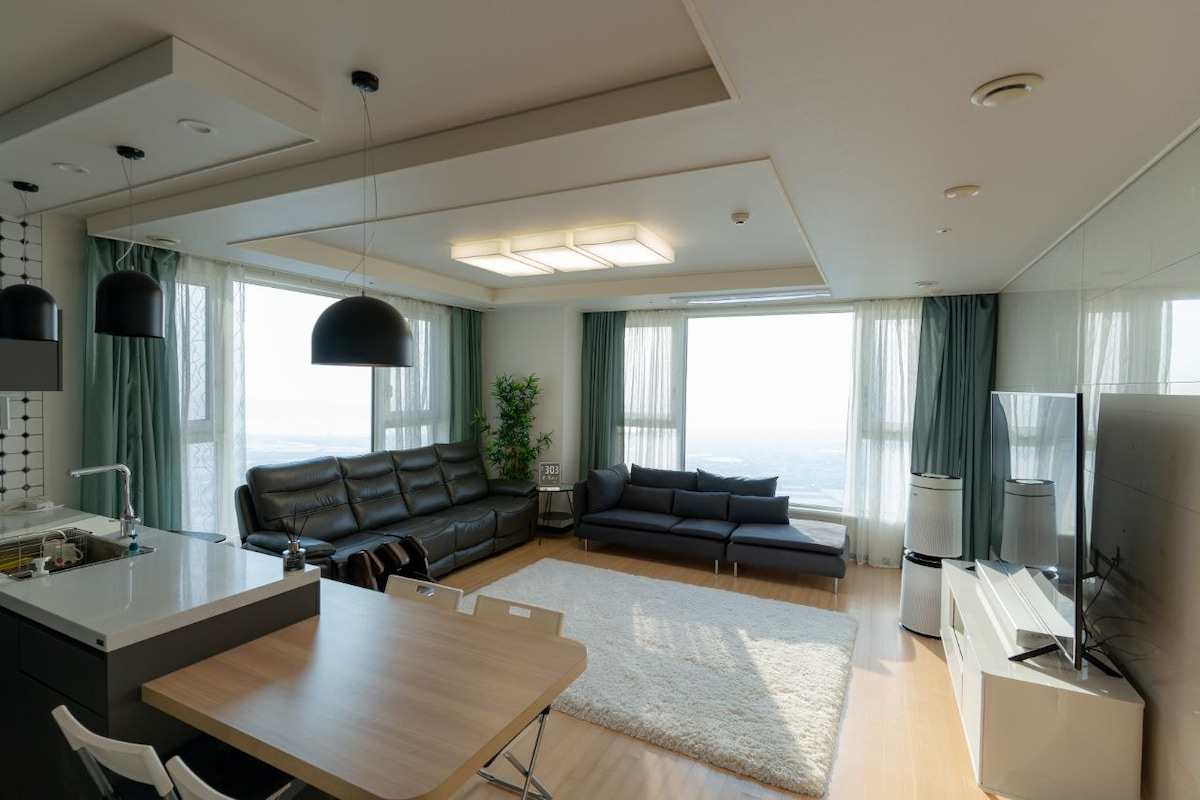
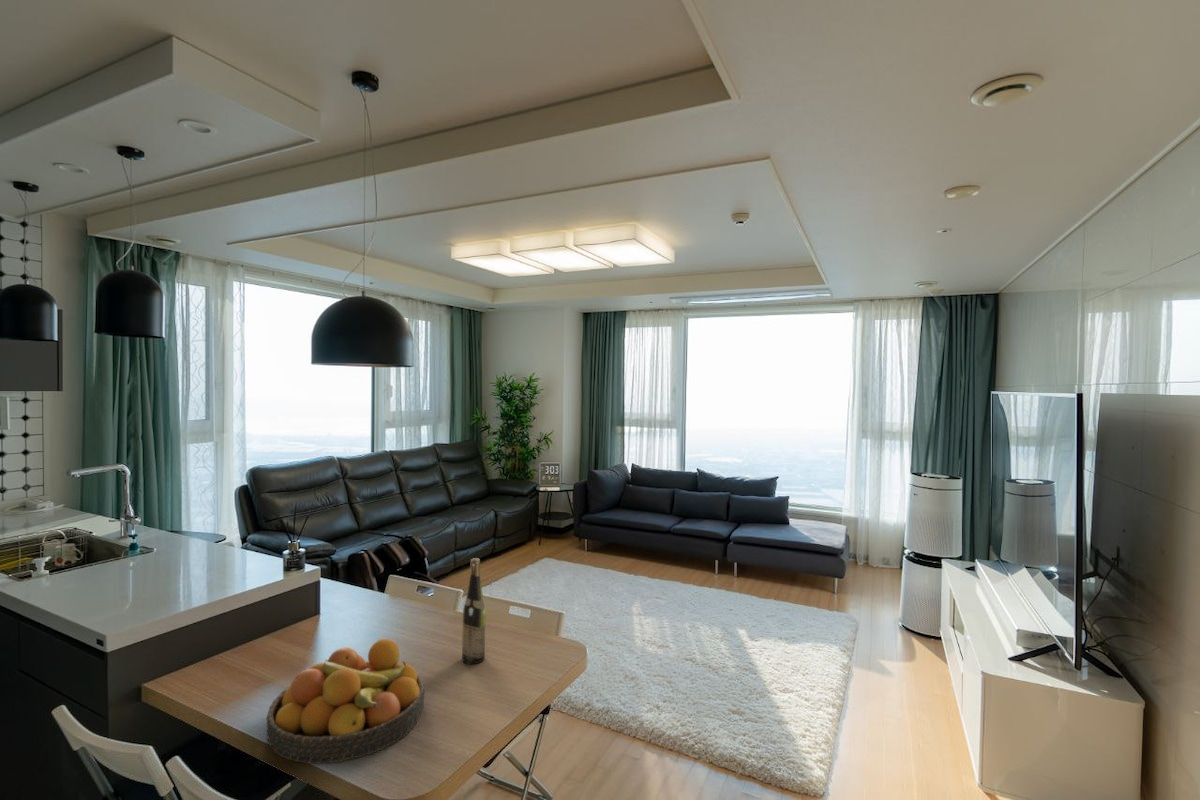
+ fruit bowl (349, 686)
+ wine bottle (474, 609)
